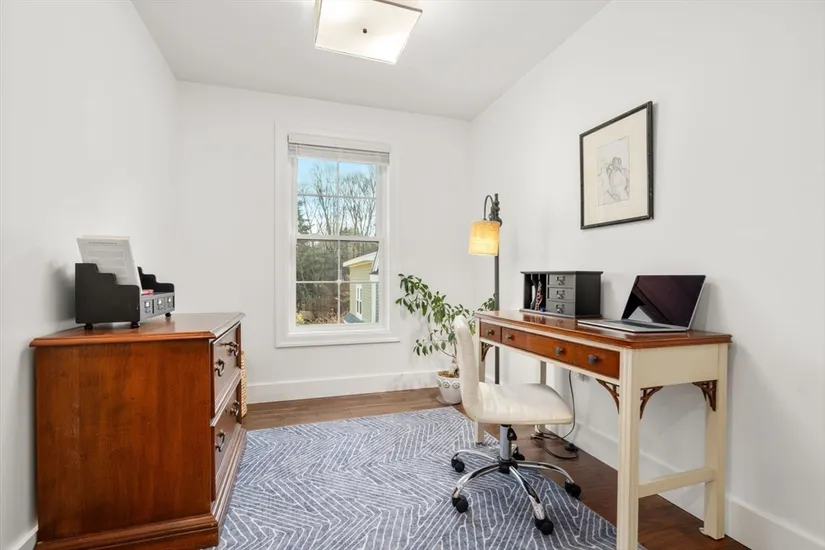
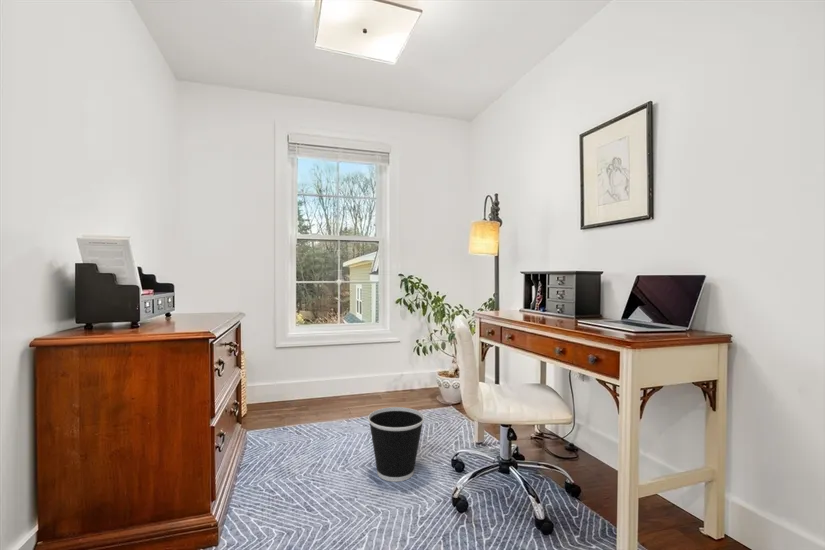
+ wastebasket (395, 444)
